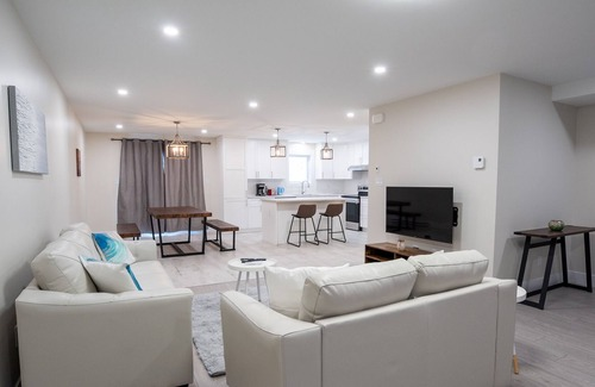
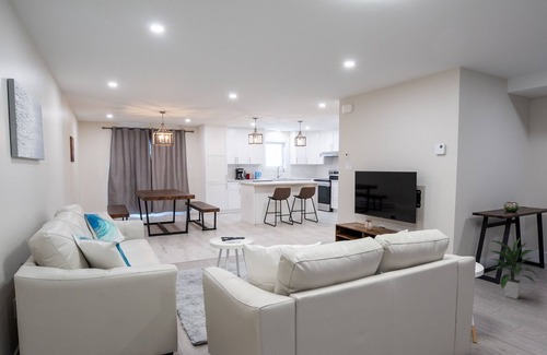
+ indoor plant (511, 267)
